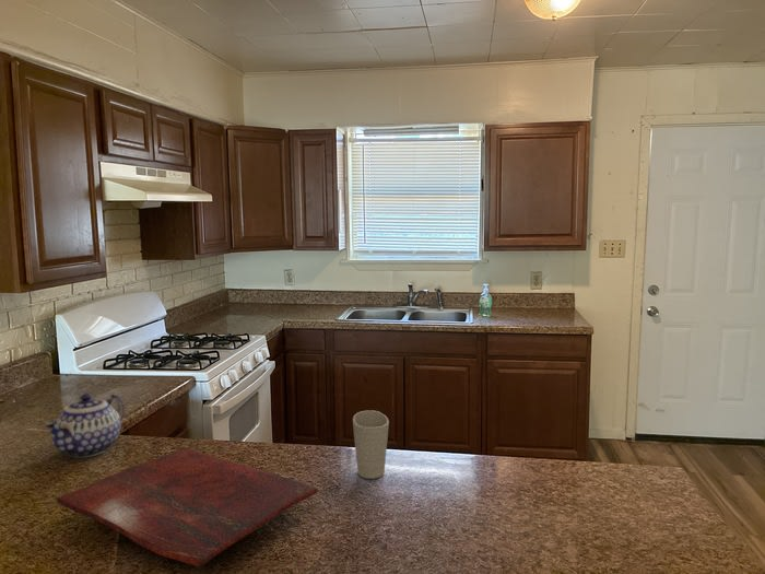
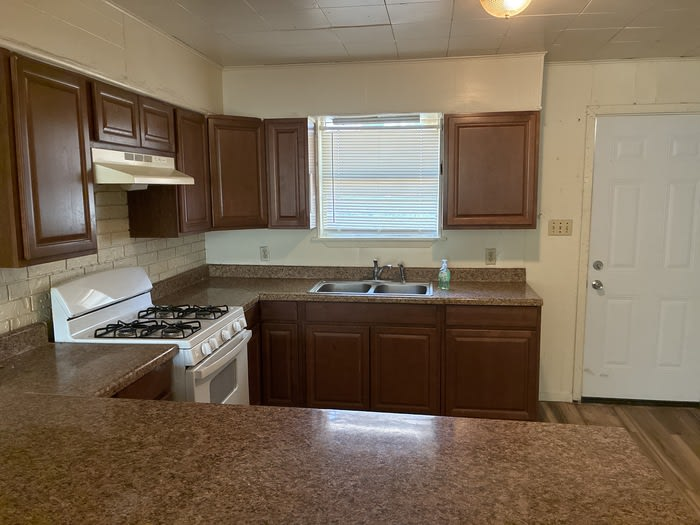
- cutting board (189, 505)
- cup (370, 444)
- teapot (87, 422)
